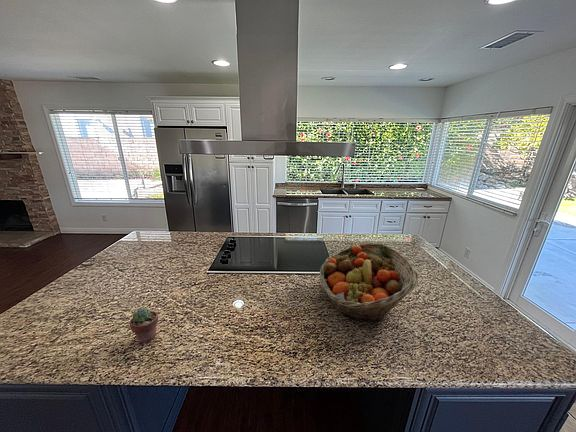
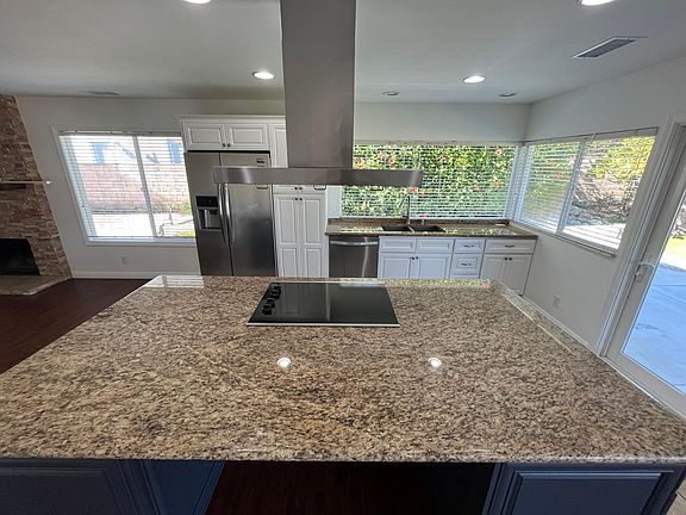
- potted succulent (144, 323)
- fruit basket (363, 277)
